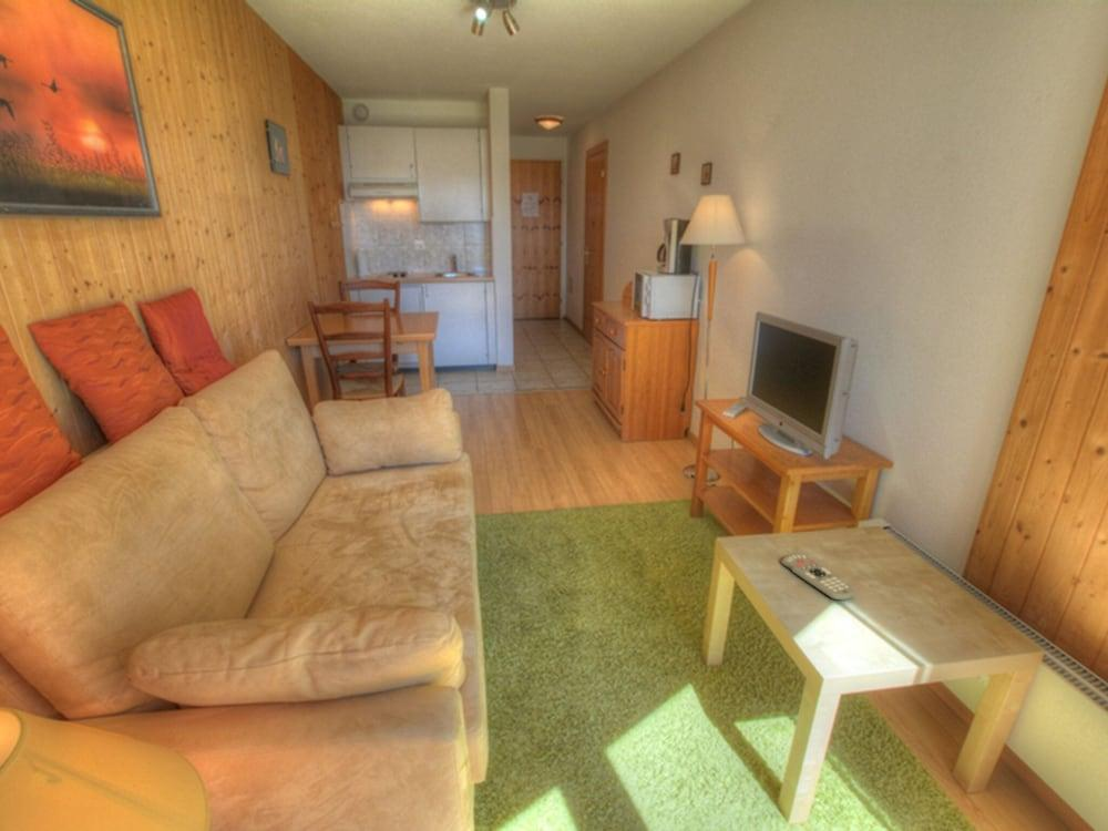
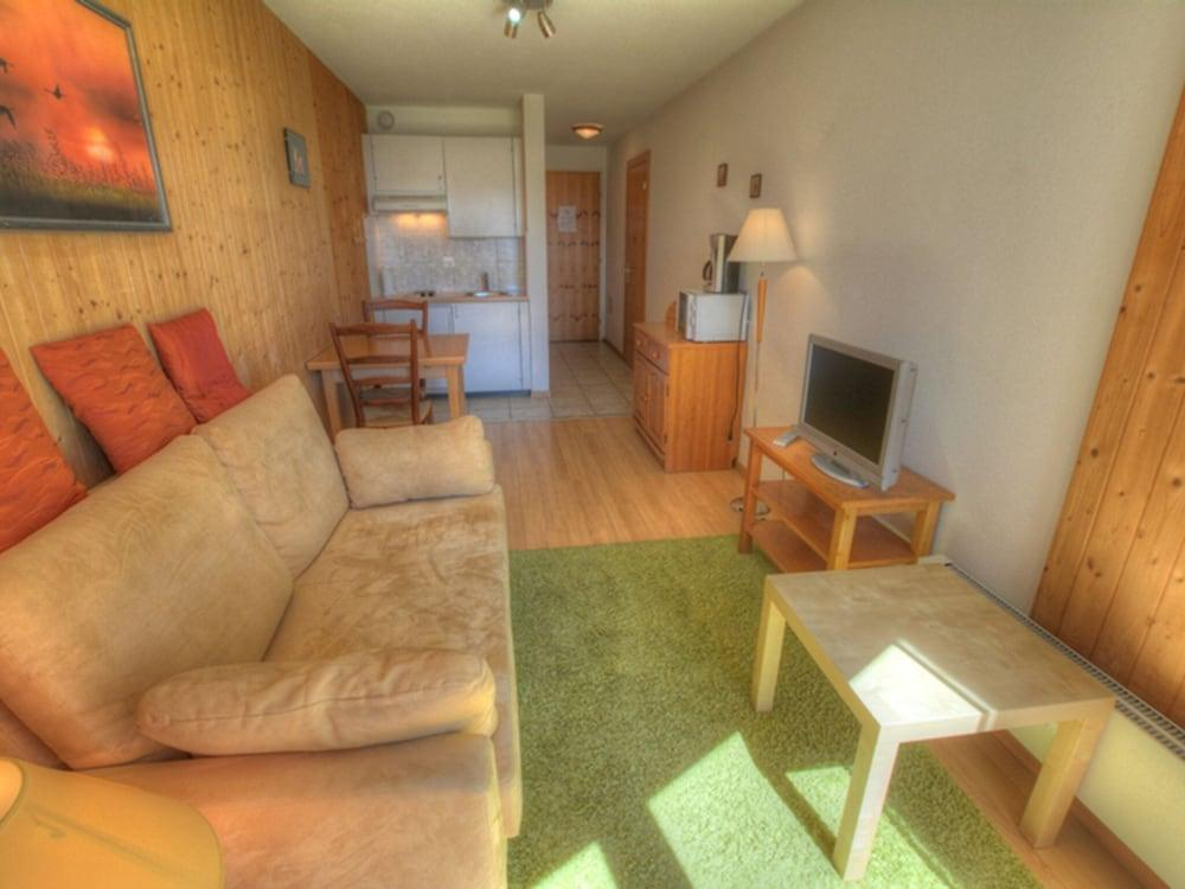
- remote control (818, 576)
